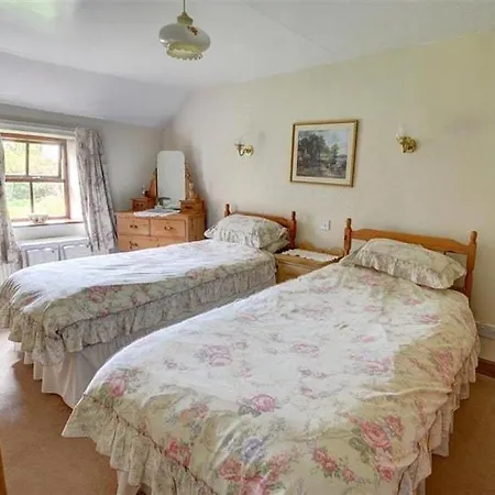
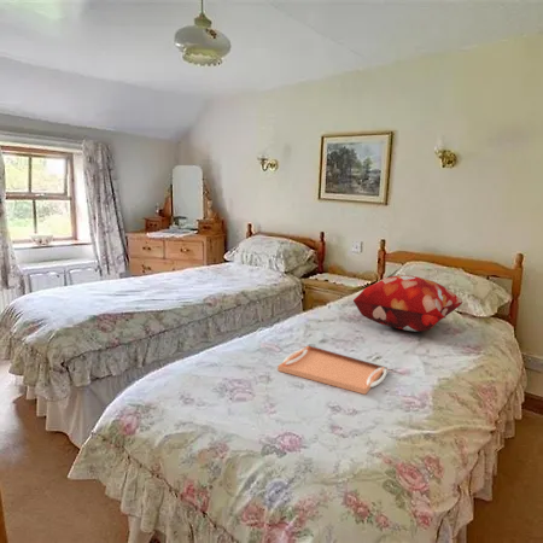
+ decorative pillow (409, 302)
+ serving tray (334, 366)
